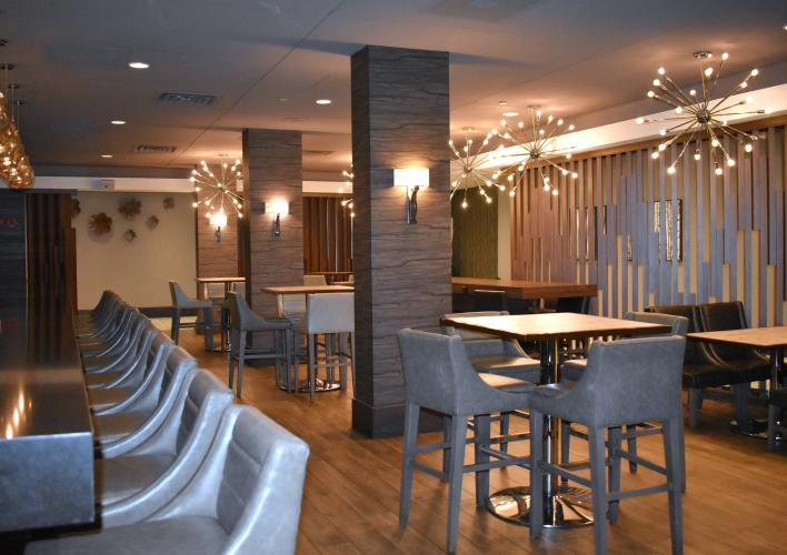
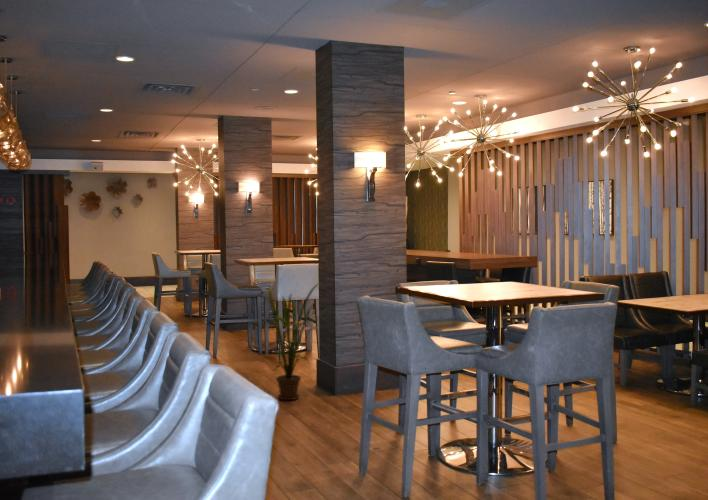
+ house plant (292, 340)
